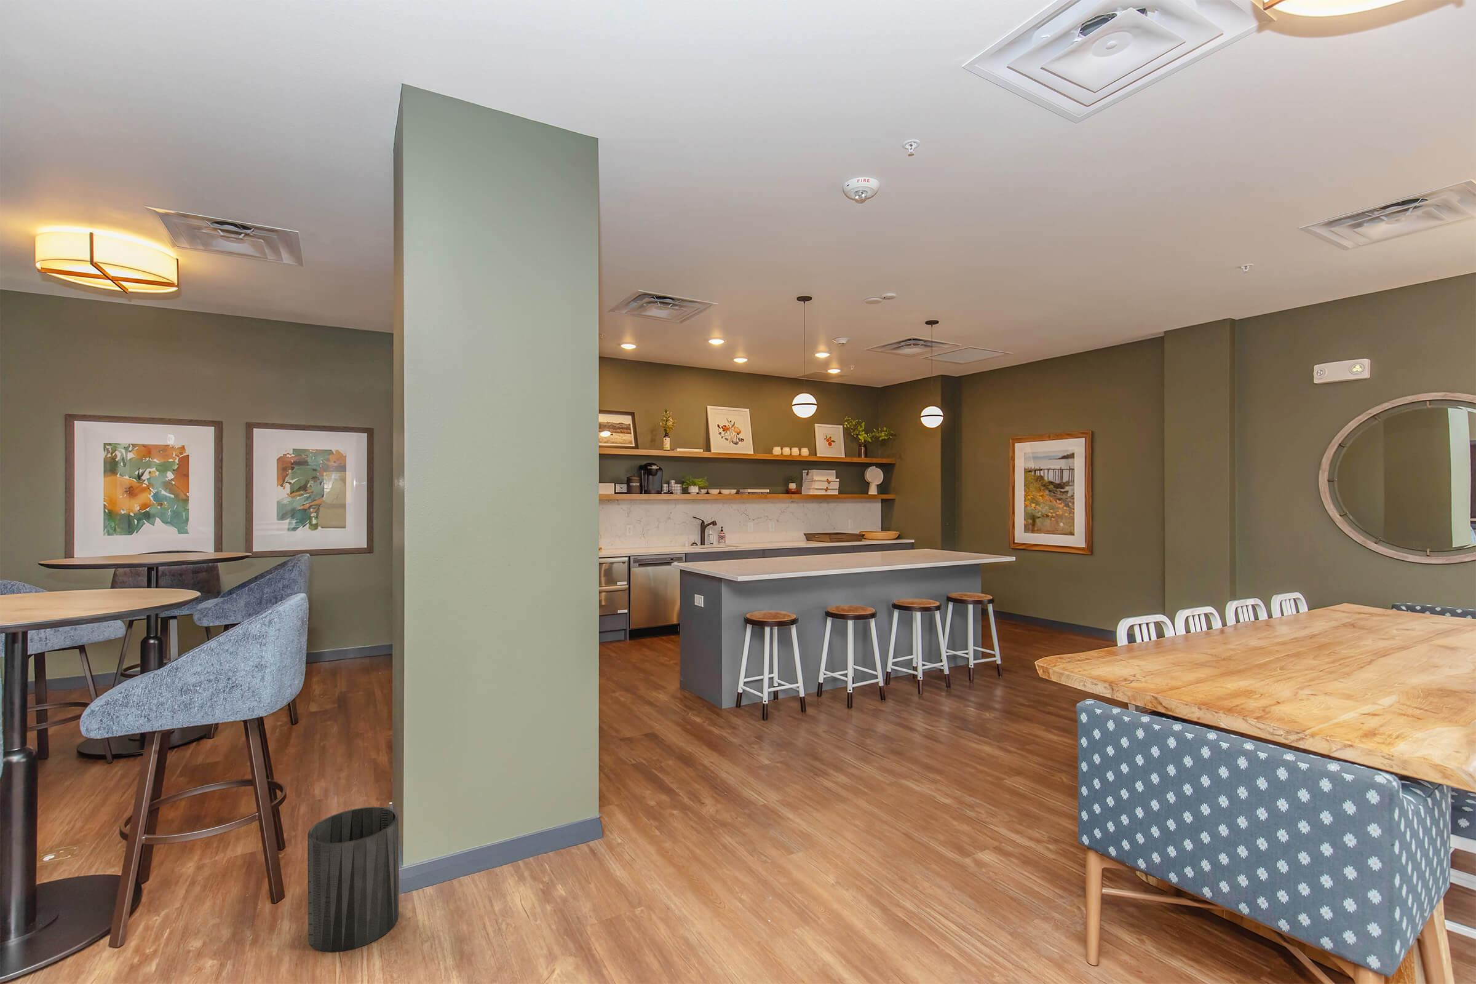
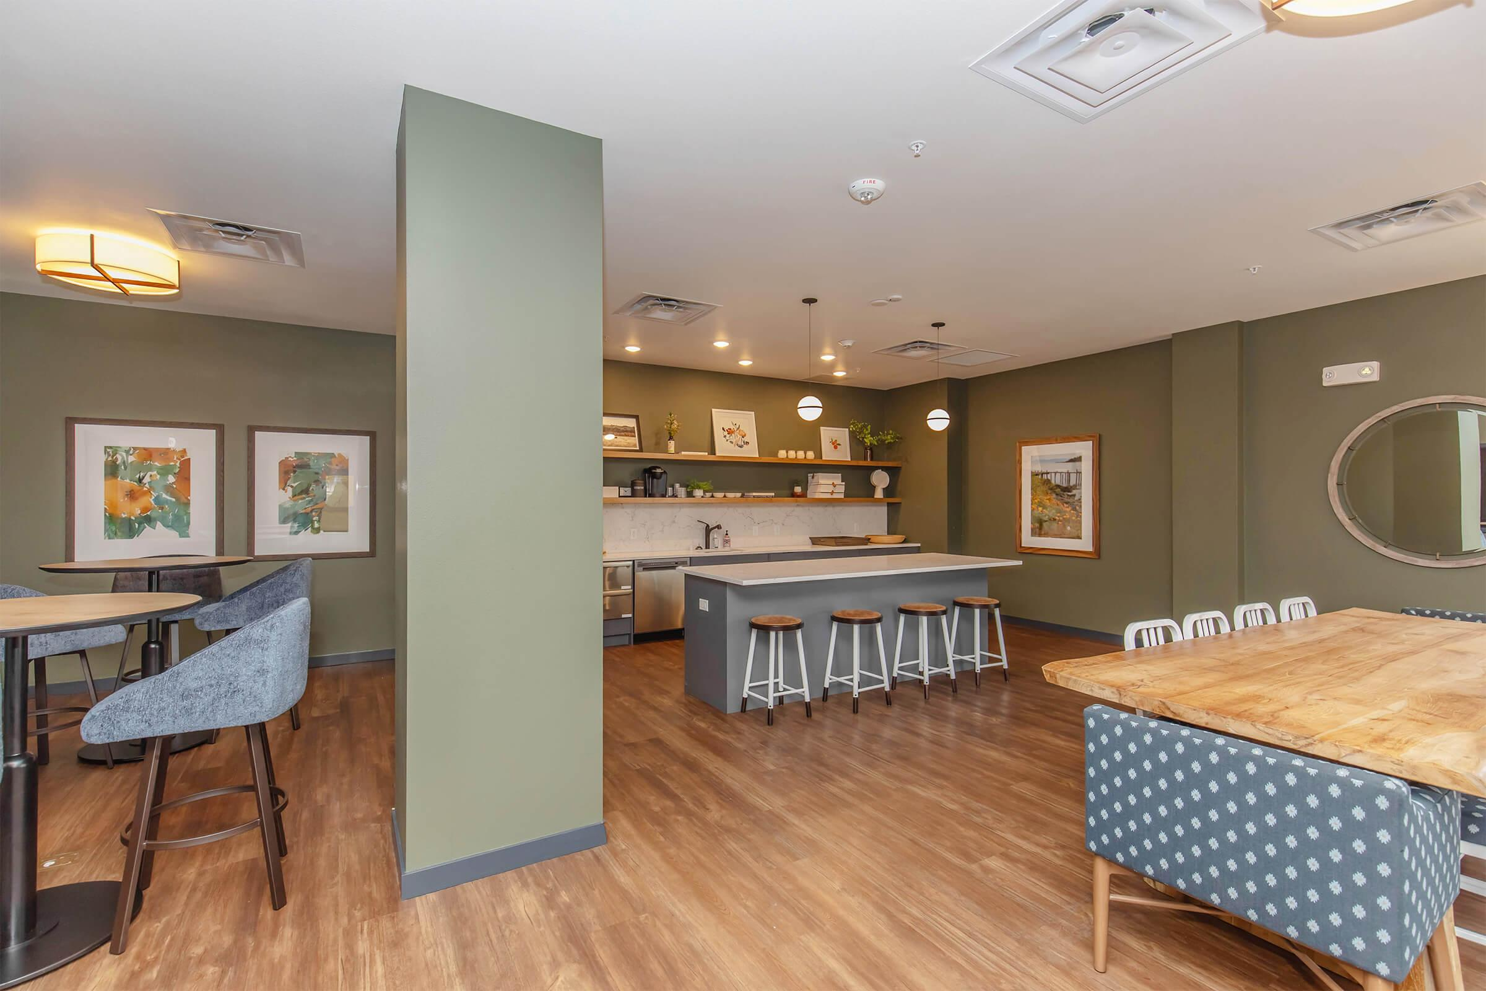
- trash can (355, 875)
